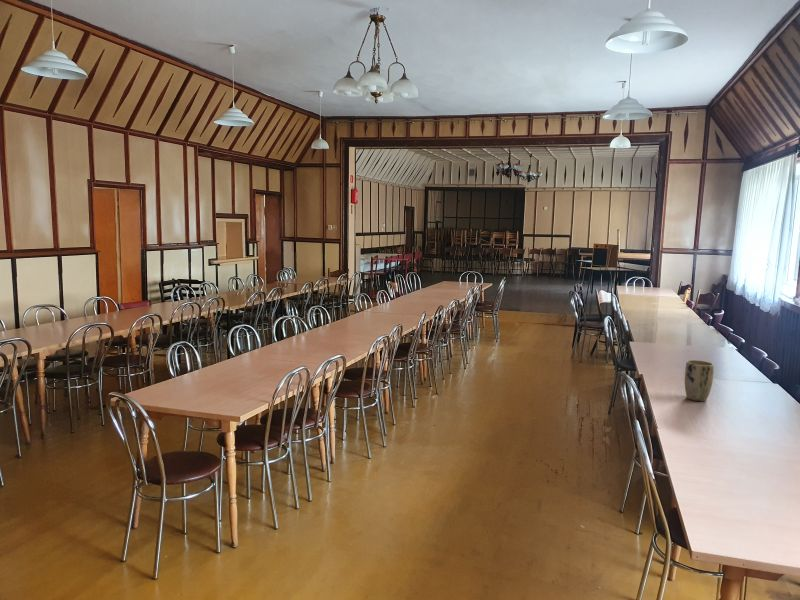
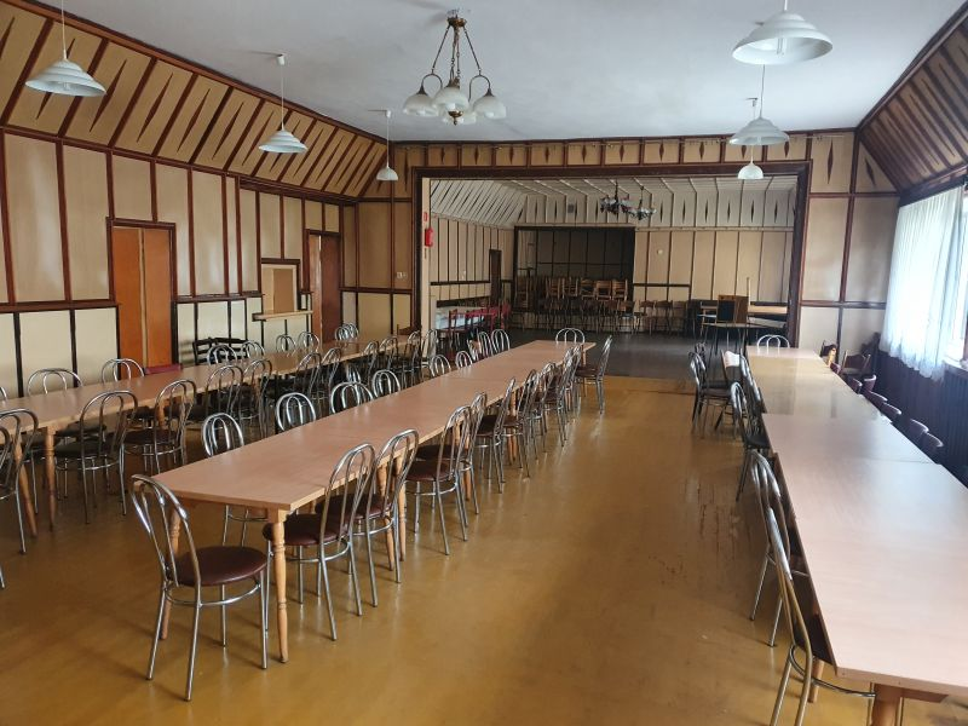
- plant pot (698, 380)
